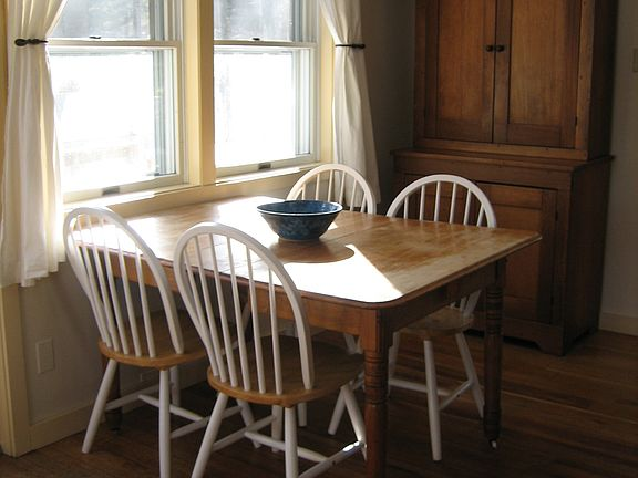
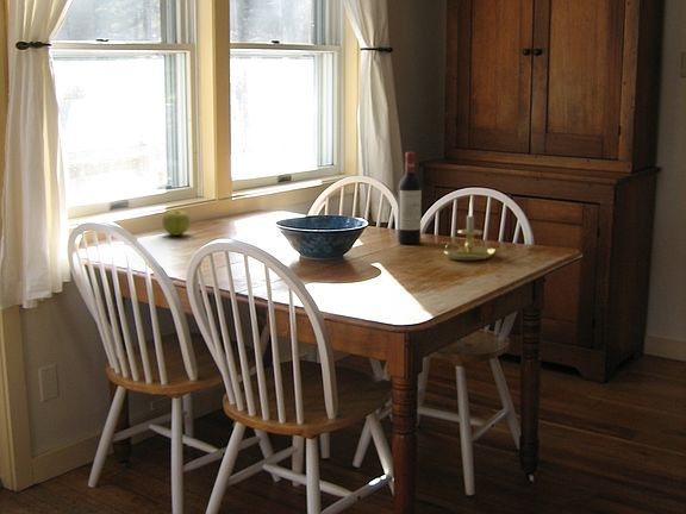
+ wine bottle (410, 198)
+ apple (176, 222)
+ candle holder (467, 228)
